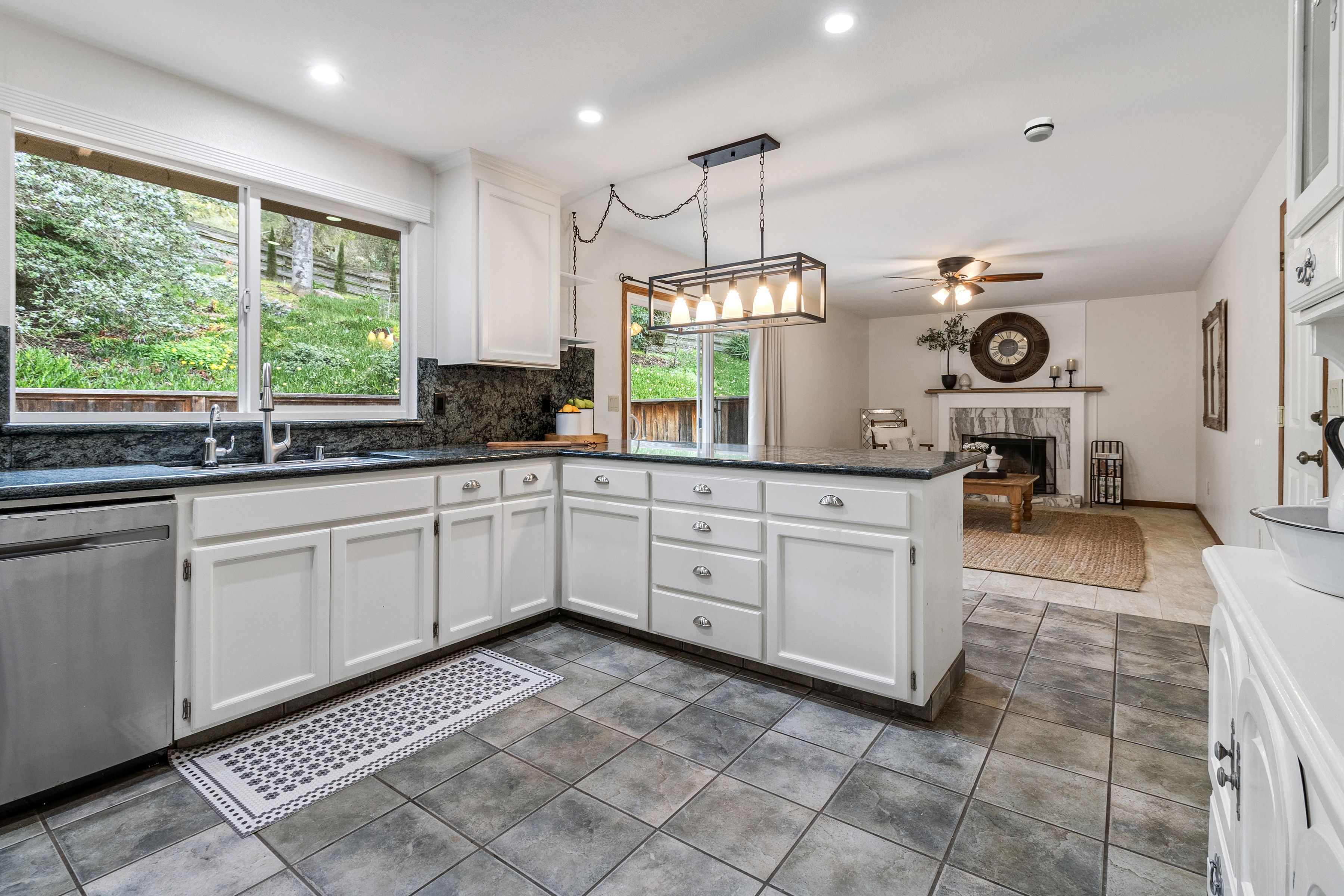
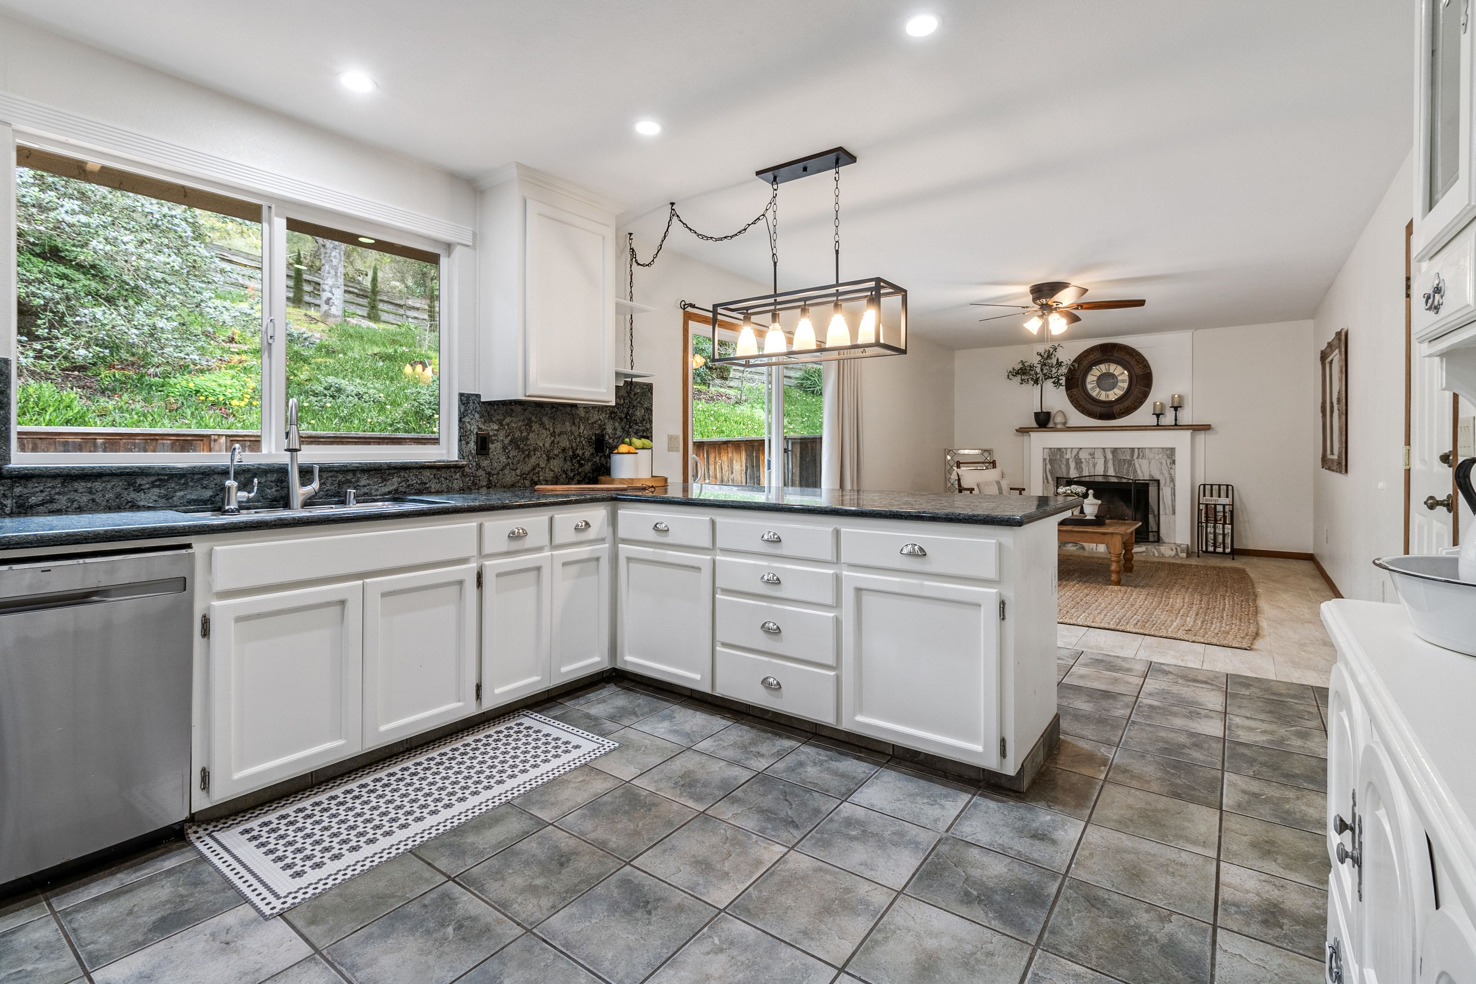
- smoke detector (1039, 130)
